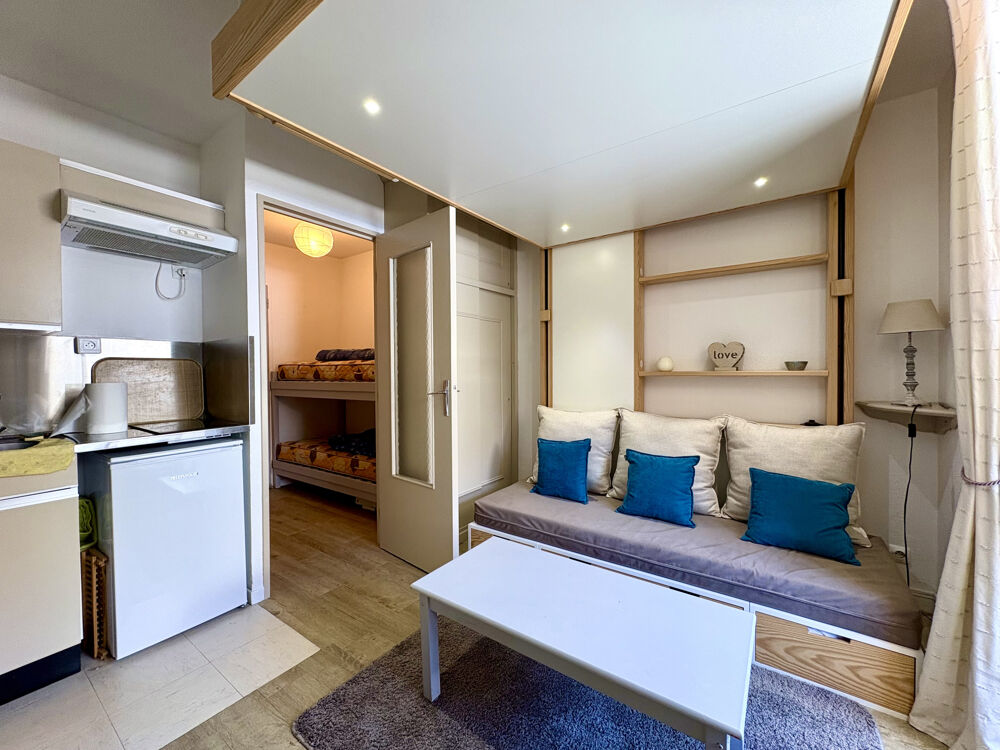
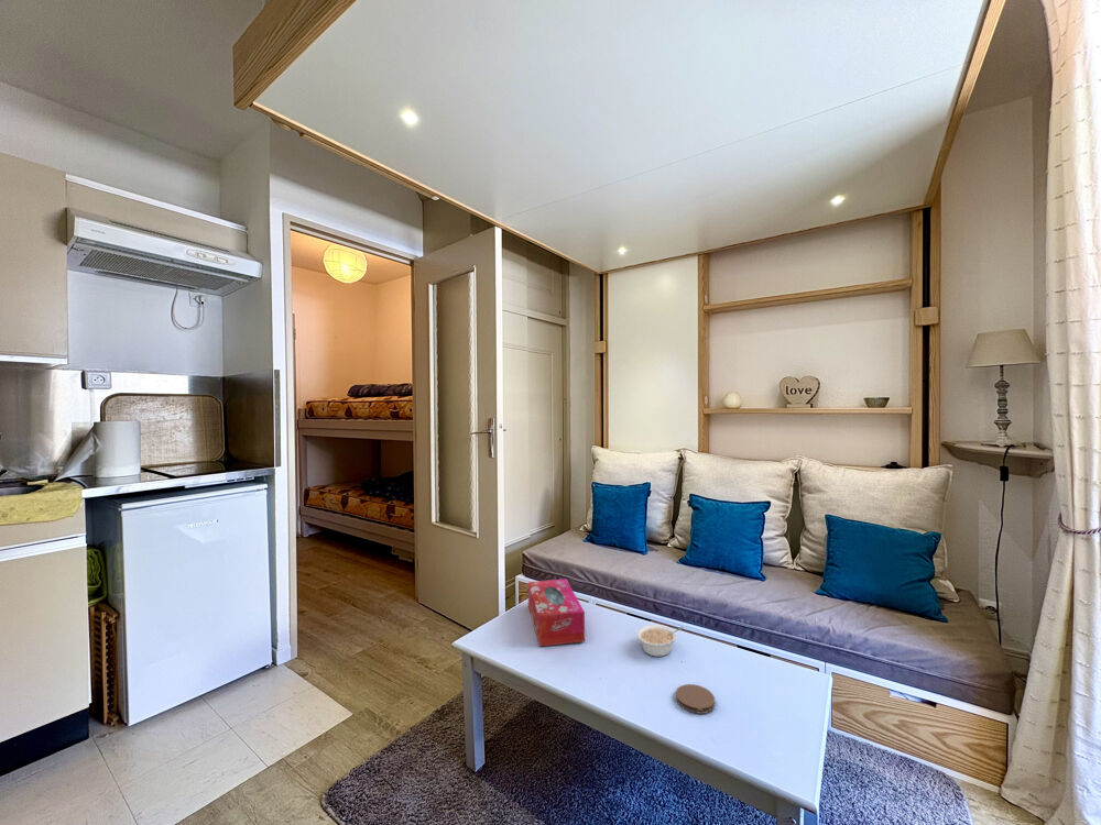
+ tissue box (554, 609)
+ coaster (695, 697)
+ legume (657, 639)
